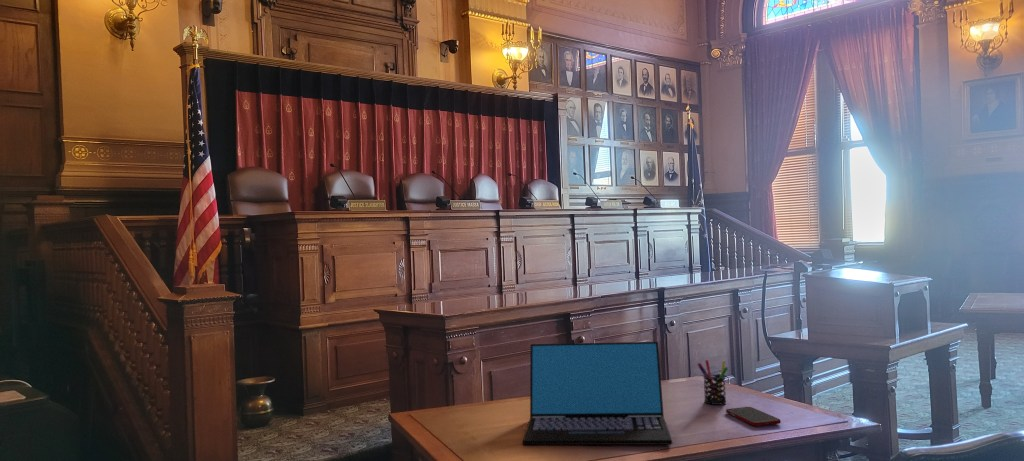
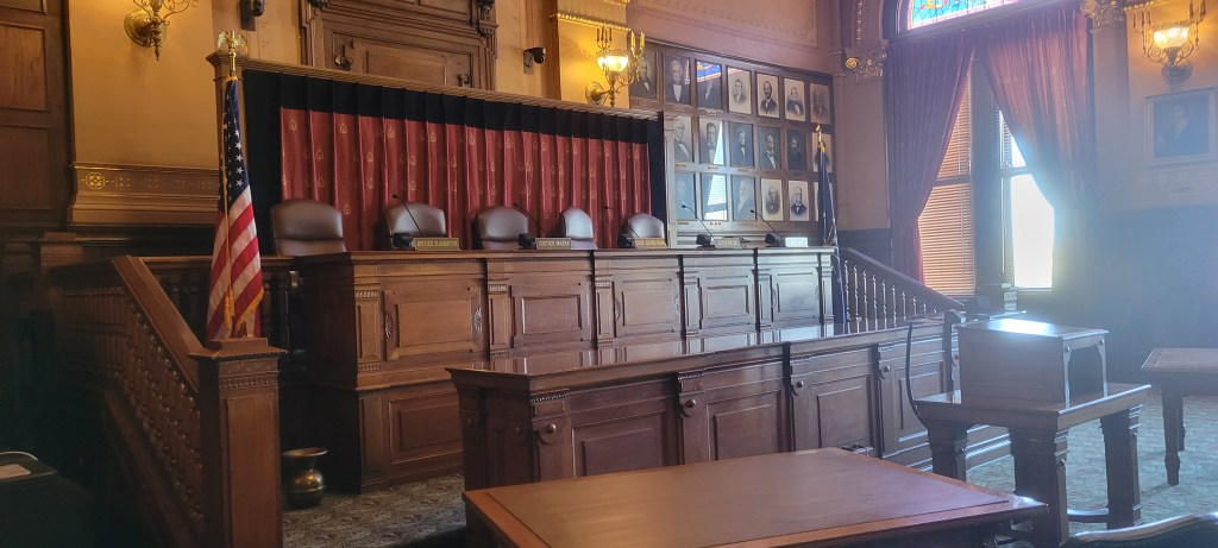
- cell phone (752, 416)
- pen holder (715, 380)
- laptop (595, 389)
